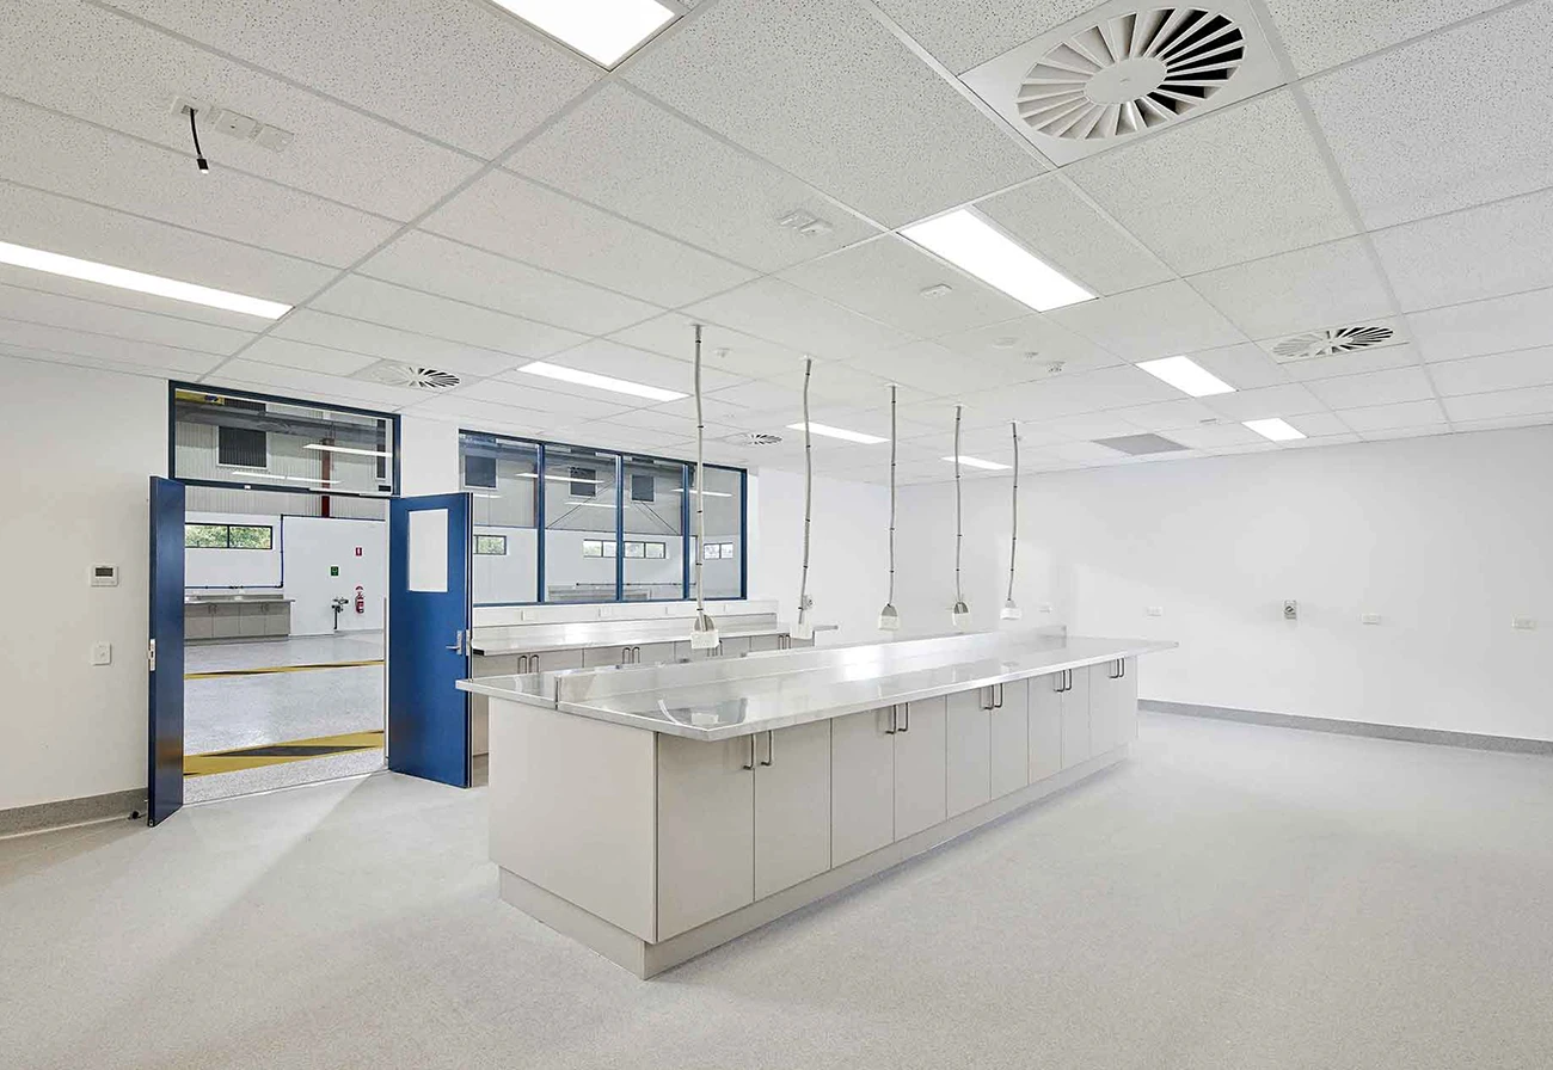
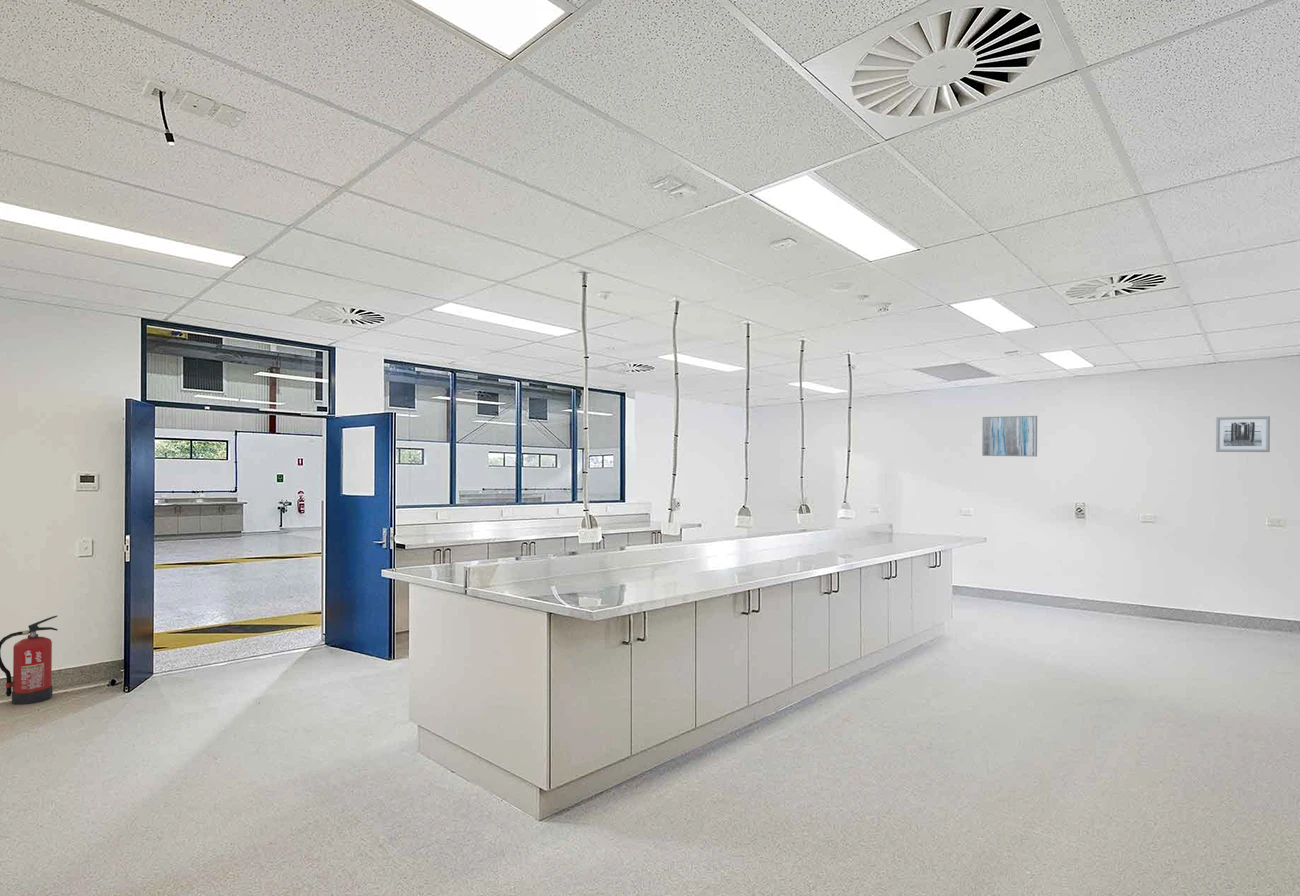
+ fire extinguisher (27, 659)
+ wall art (1009, 436)
+ wall art (1242, 434)
